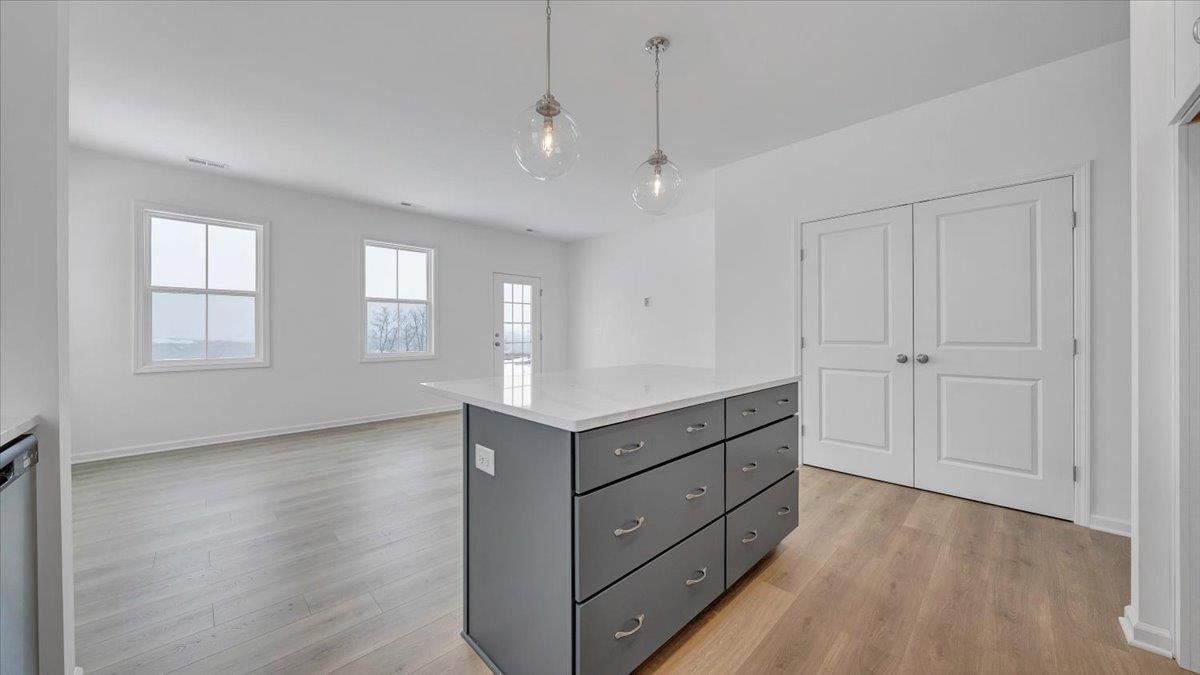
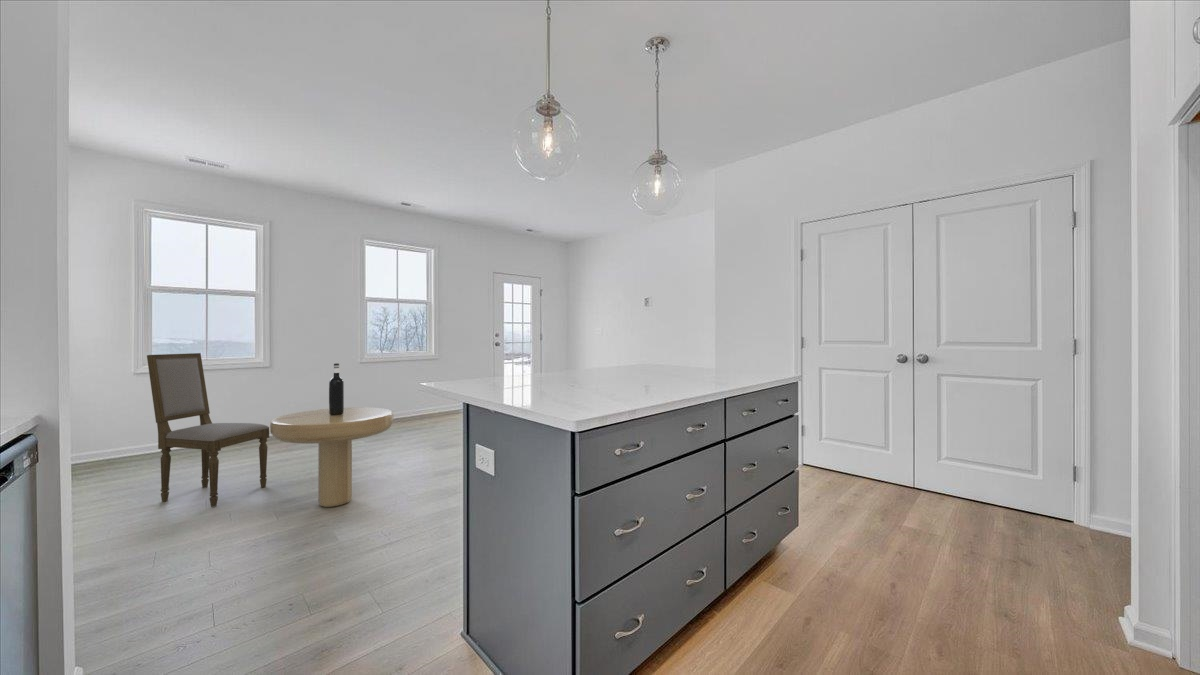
+ dining table (335, 433)
+ dining chair (208, 424)
